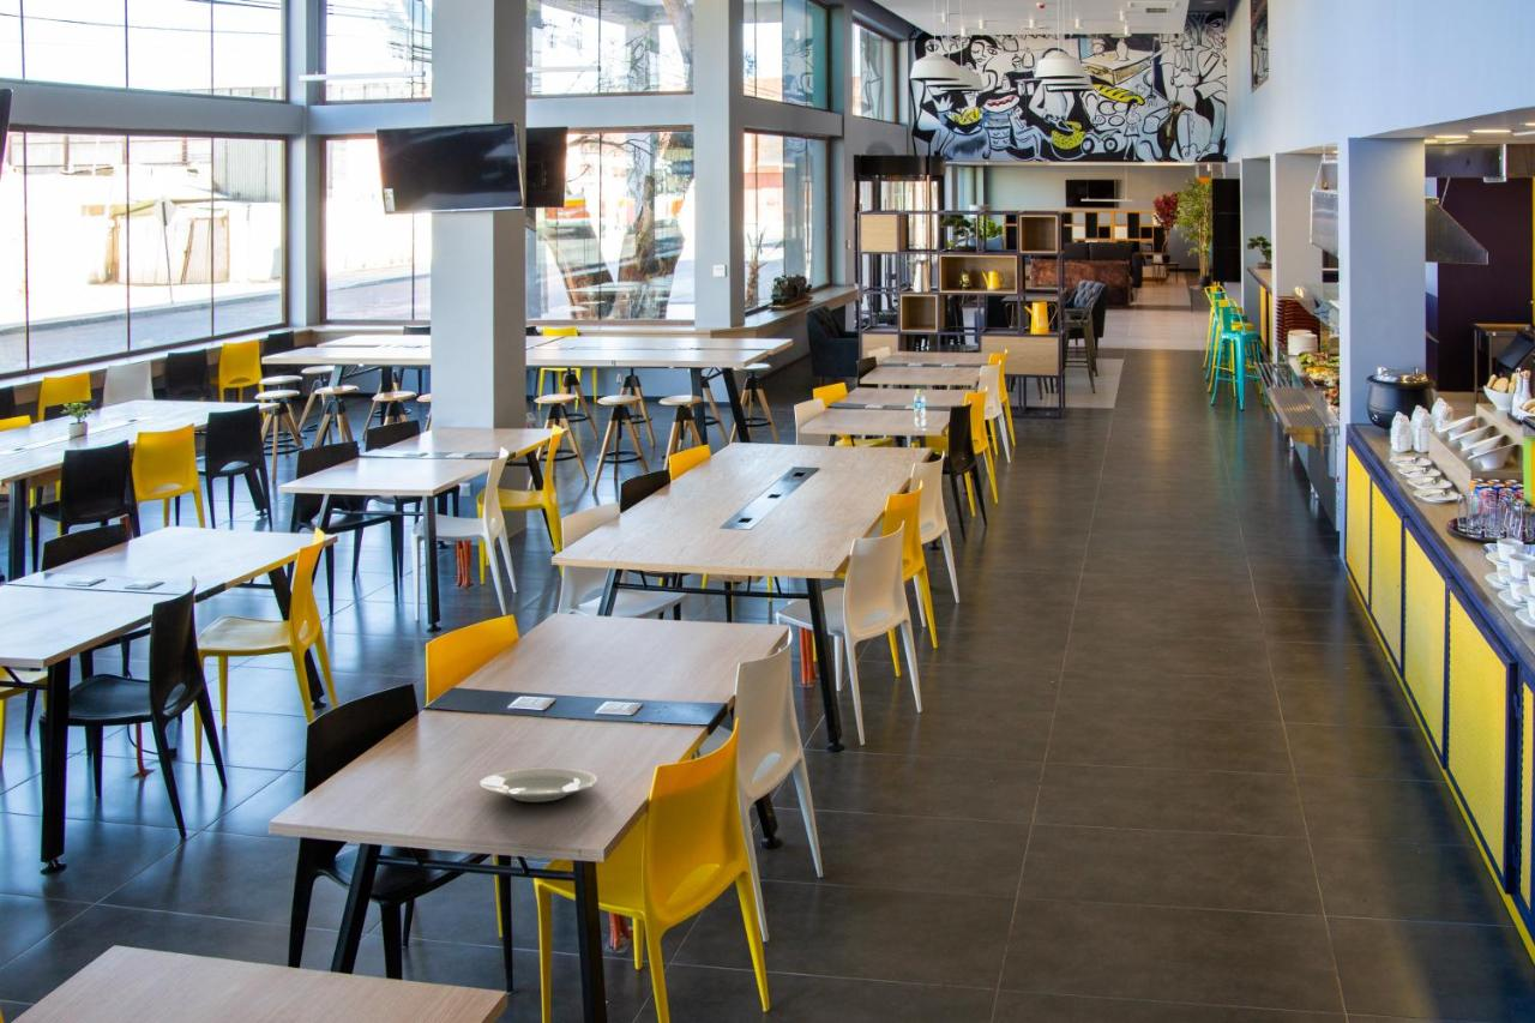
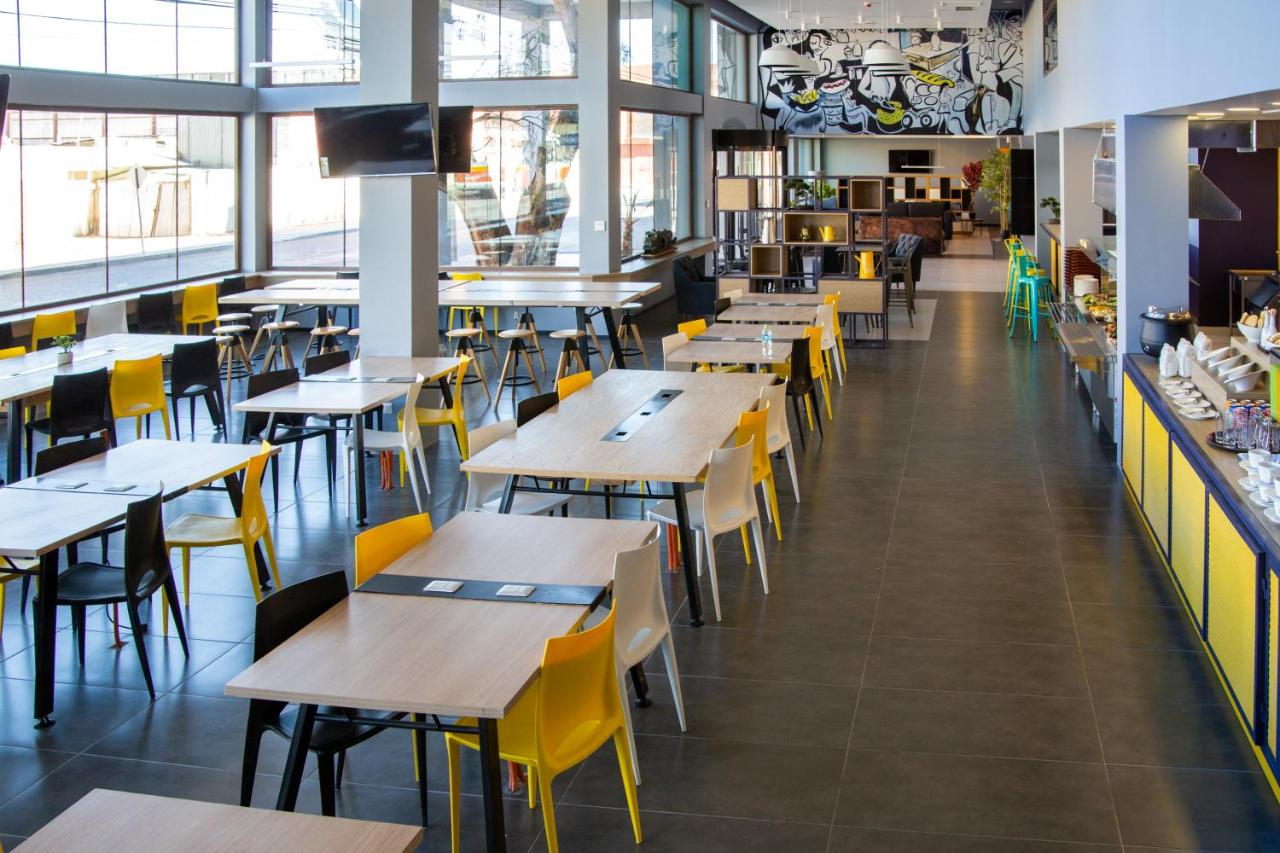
- plate (538, 788)
